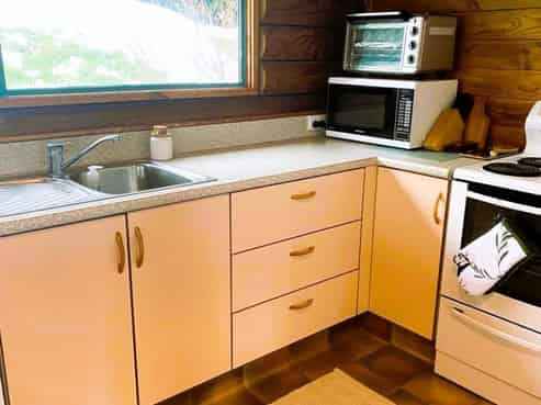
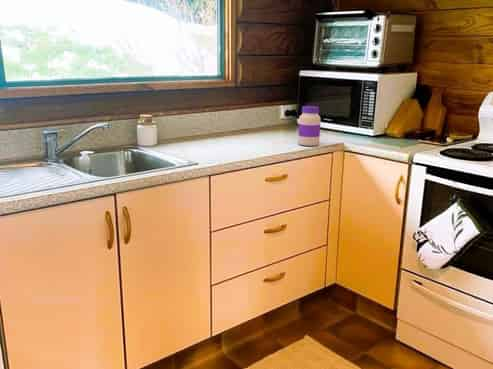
+ jar (309, 125)
